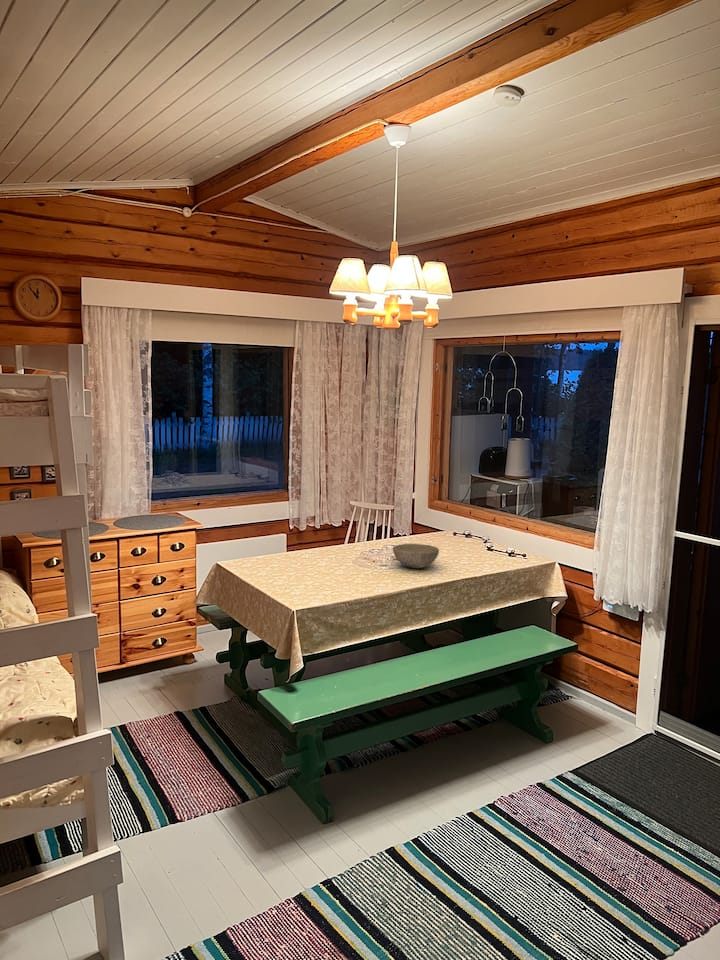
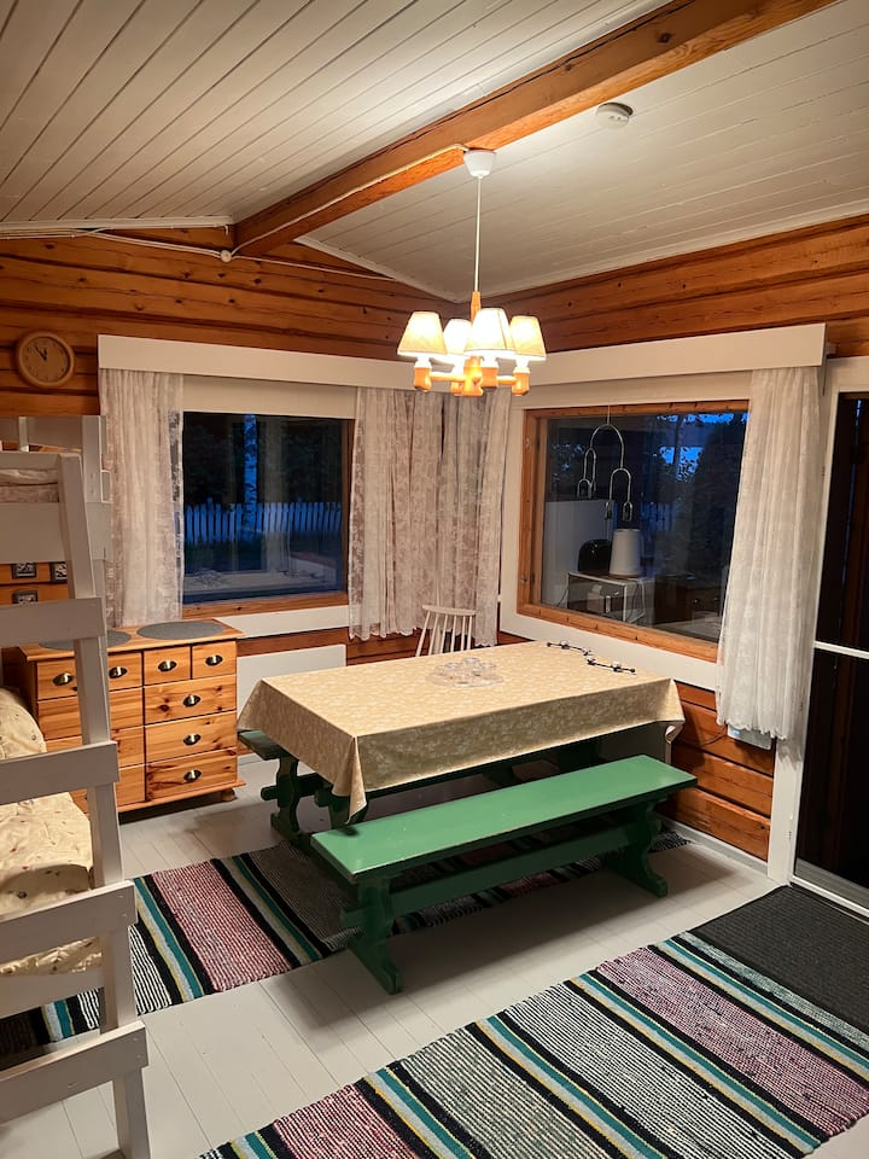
- bowl (415, 557)
